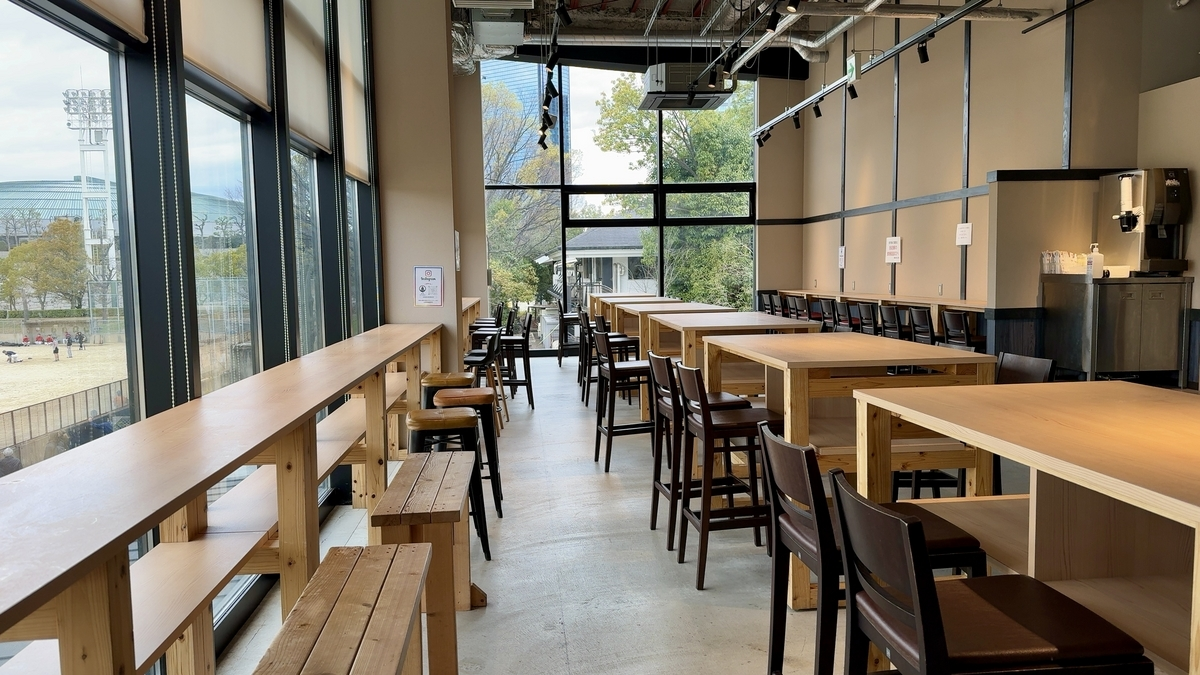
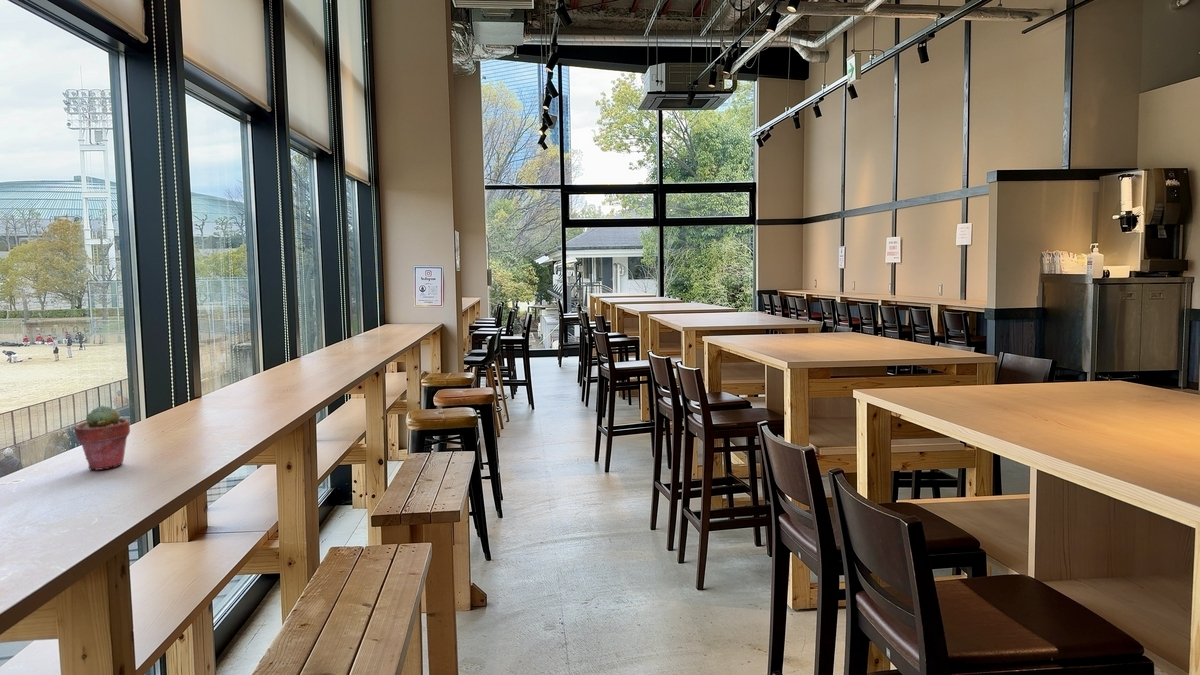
+ potted succulent (103, 435)
